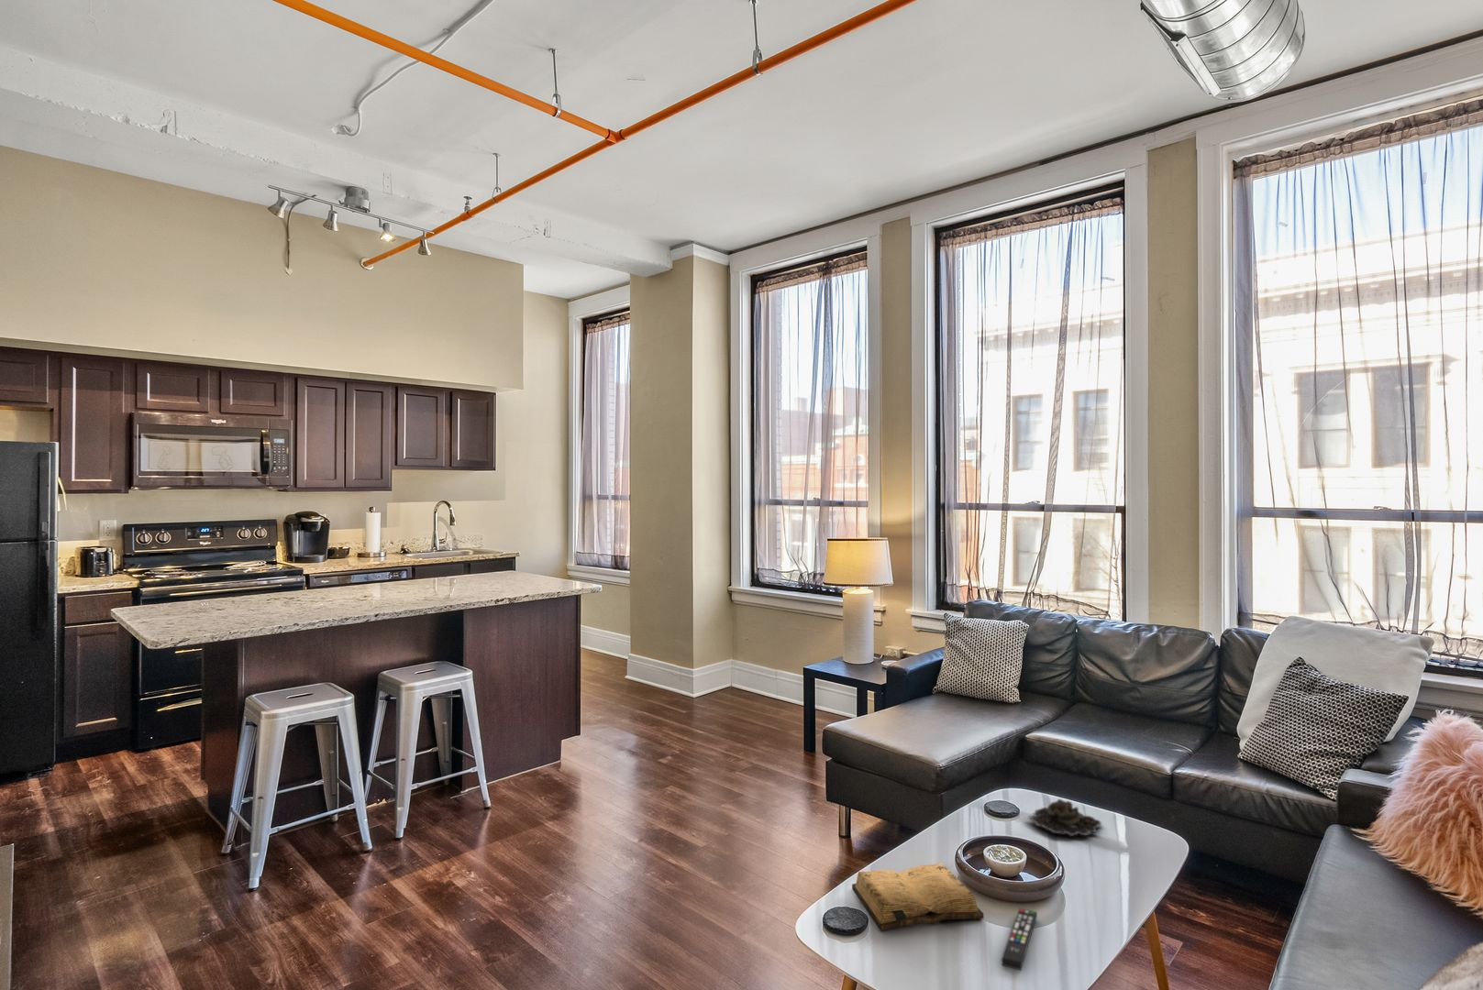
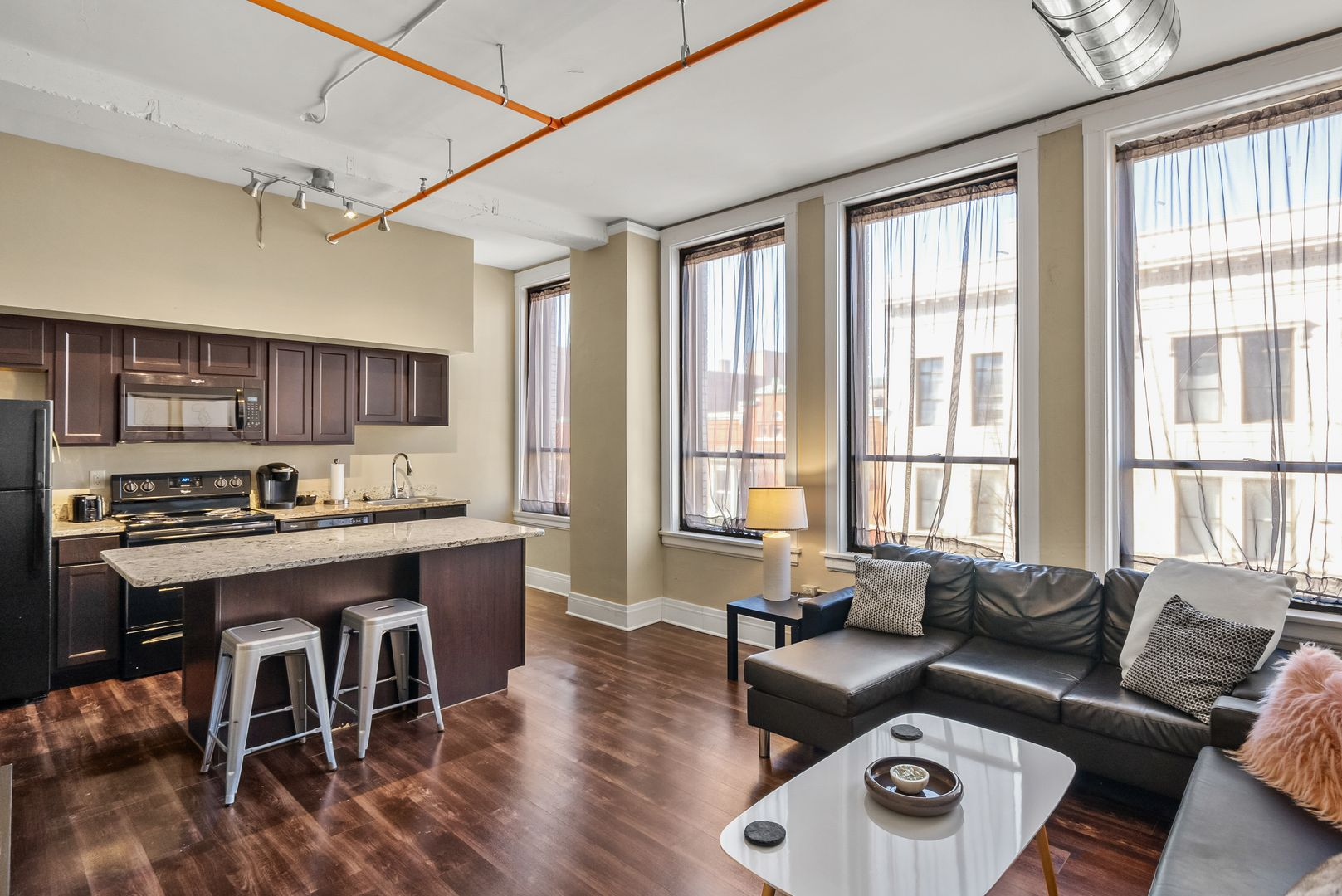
- remote control (1020, 936)
- succulent plant (1064, 812)
- diary (916, 894)
